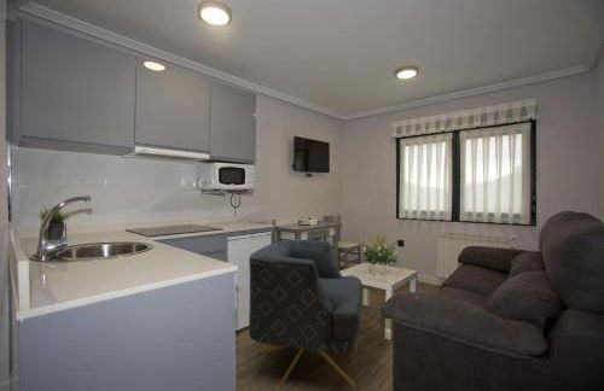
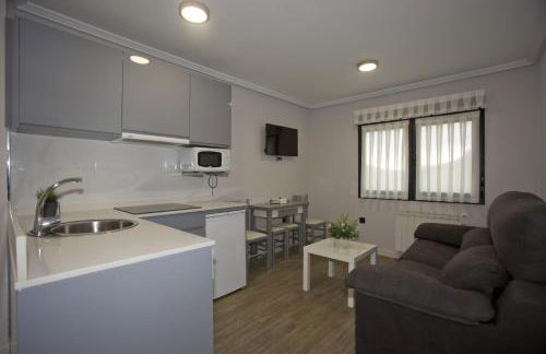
- armchair (307, 303)
